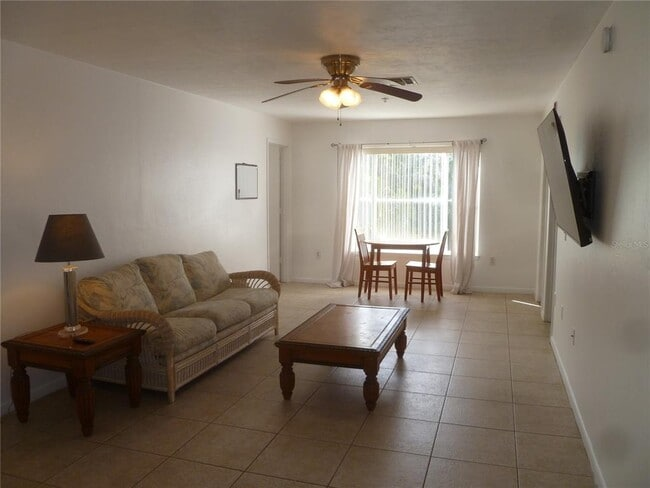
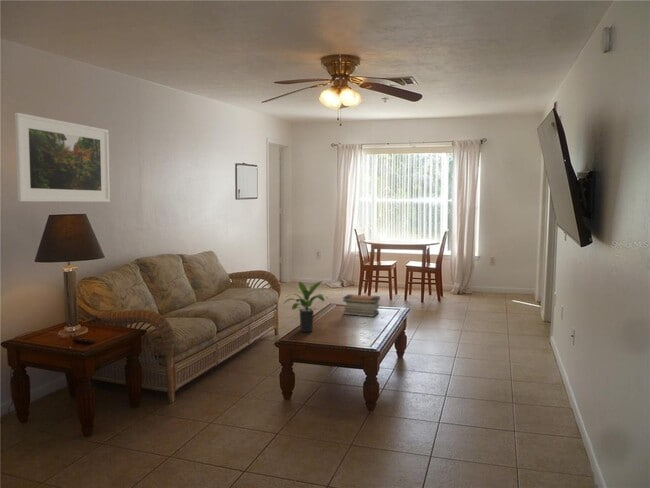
+ book stack (361, 305)
+ potted plant (306, 306)
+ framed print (67, 162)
